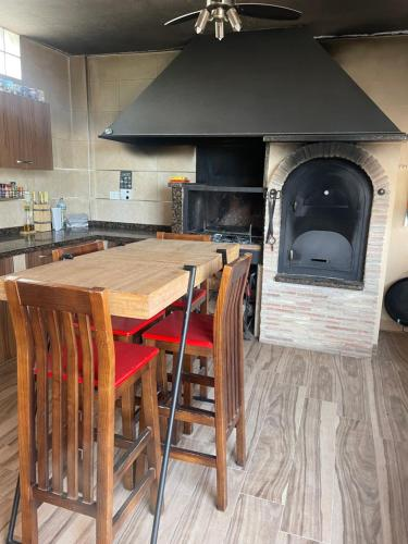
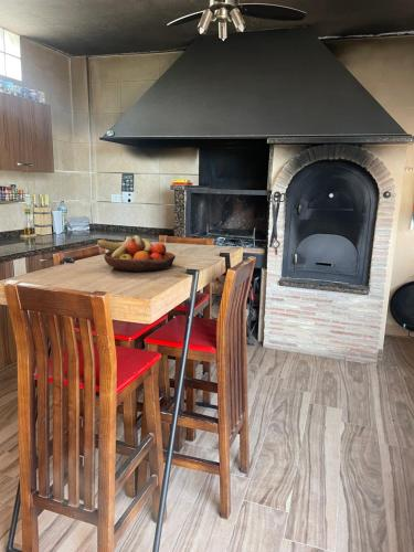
+ fruit bowl (139, 252)
